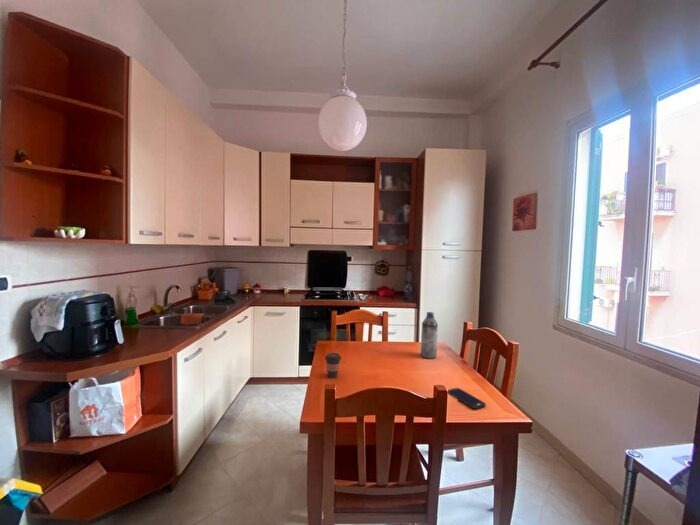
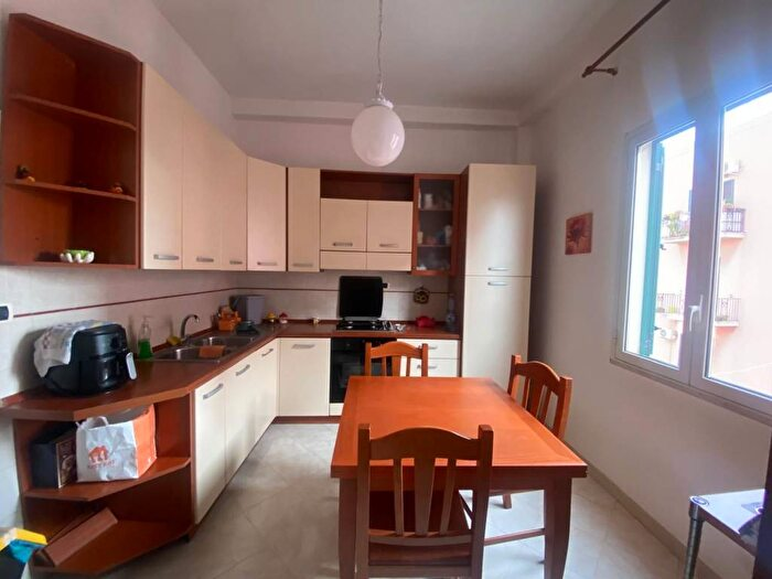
- water bottle (429, 334)
- coffee cup (332, 365)
- smartphone (465, 397)
